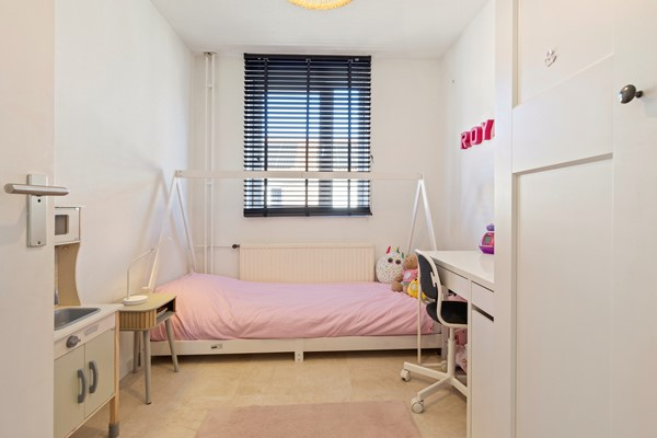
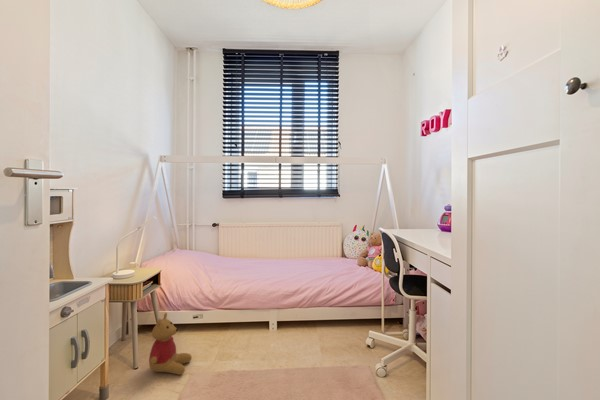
+ stuffed bear (170, 342)
